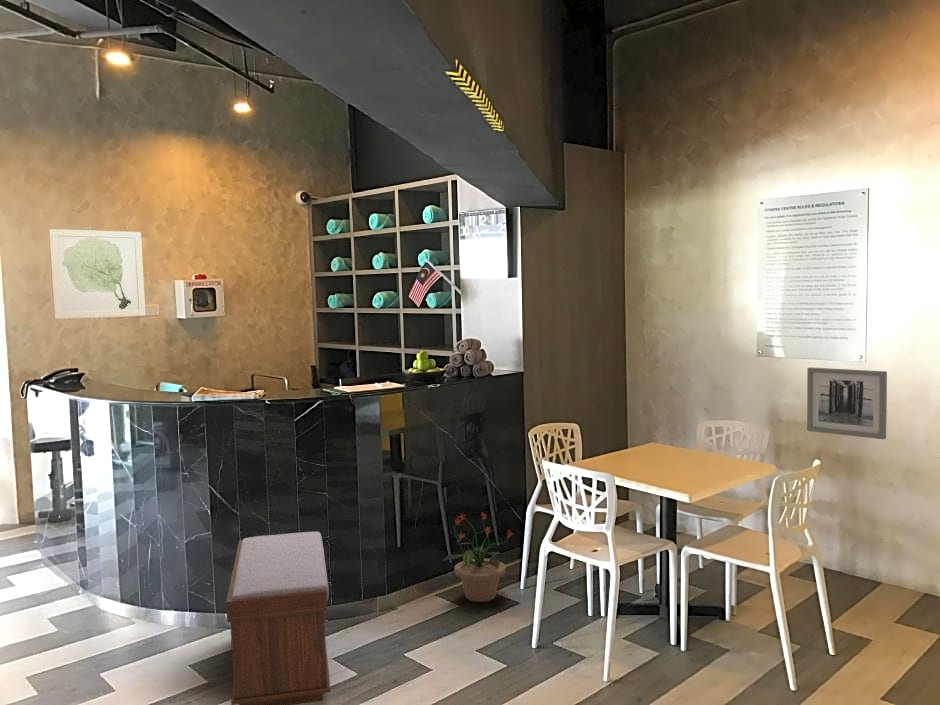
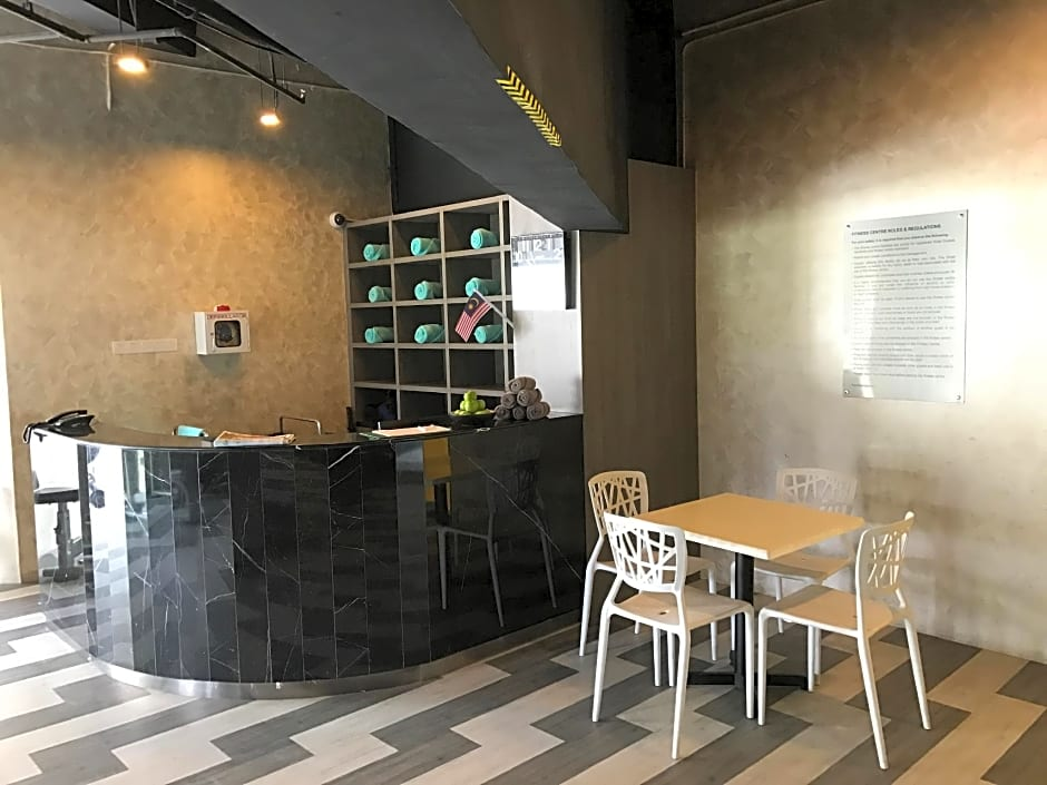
- potted plant (475, 555)
- wall art (845, 402)
- bench (281, 611)
- wall art (99, 274)
